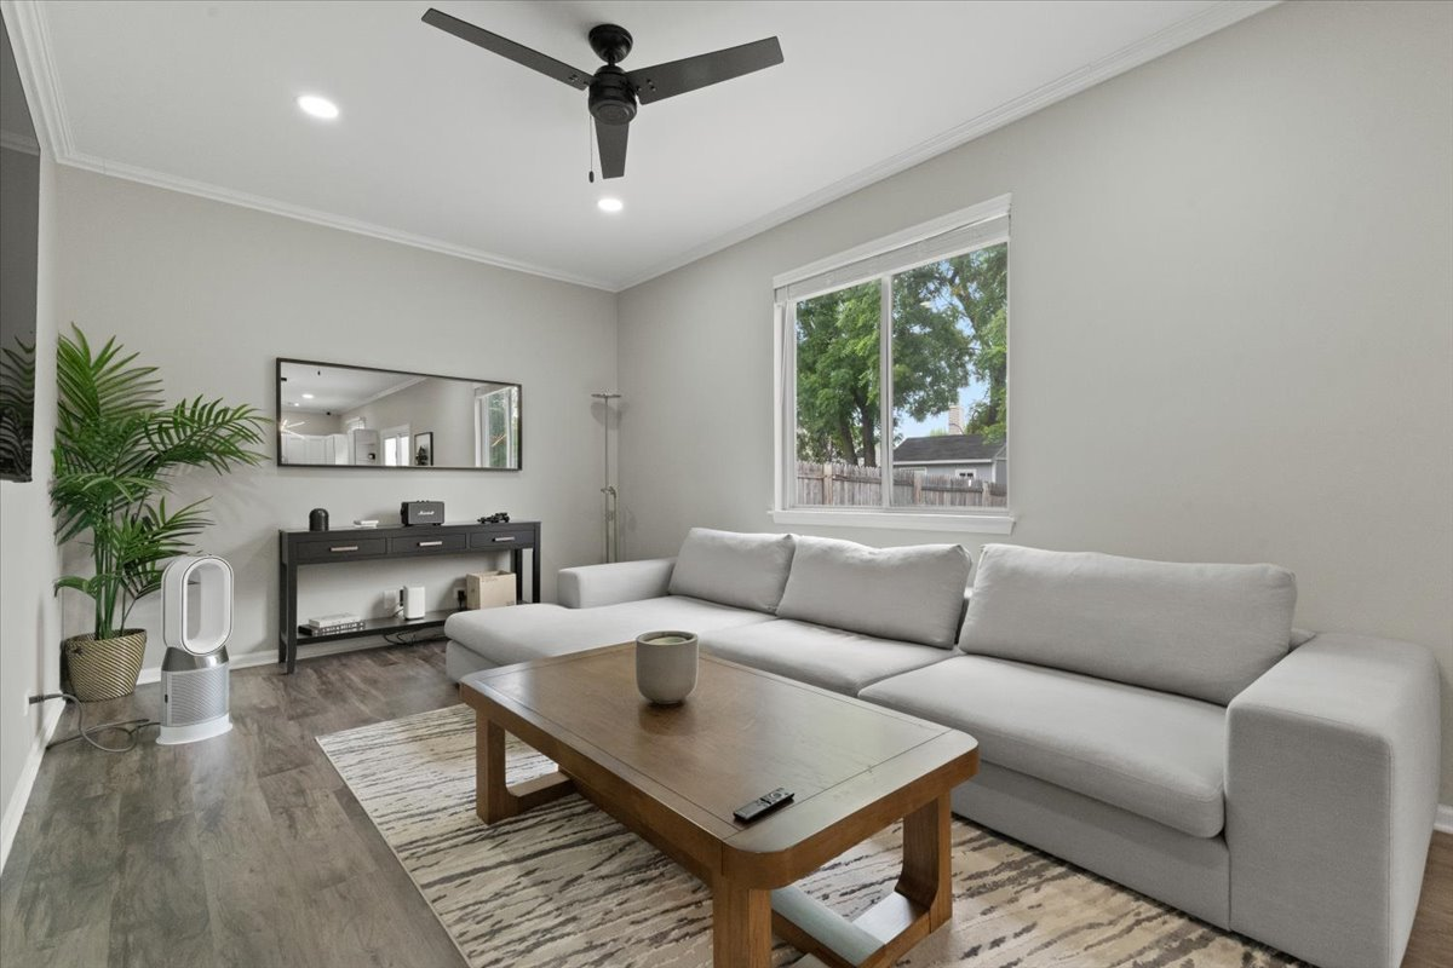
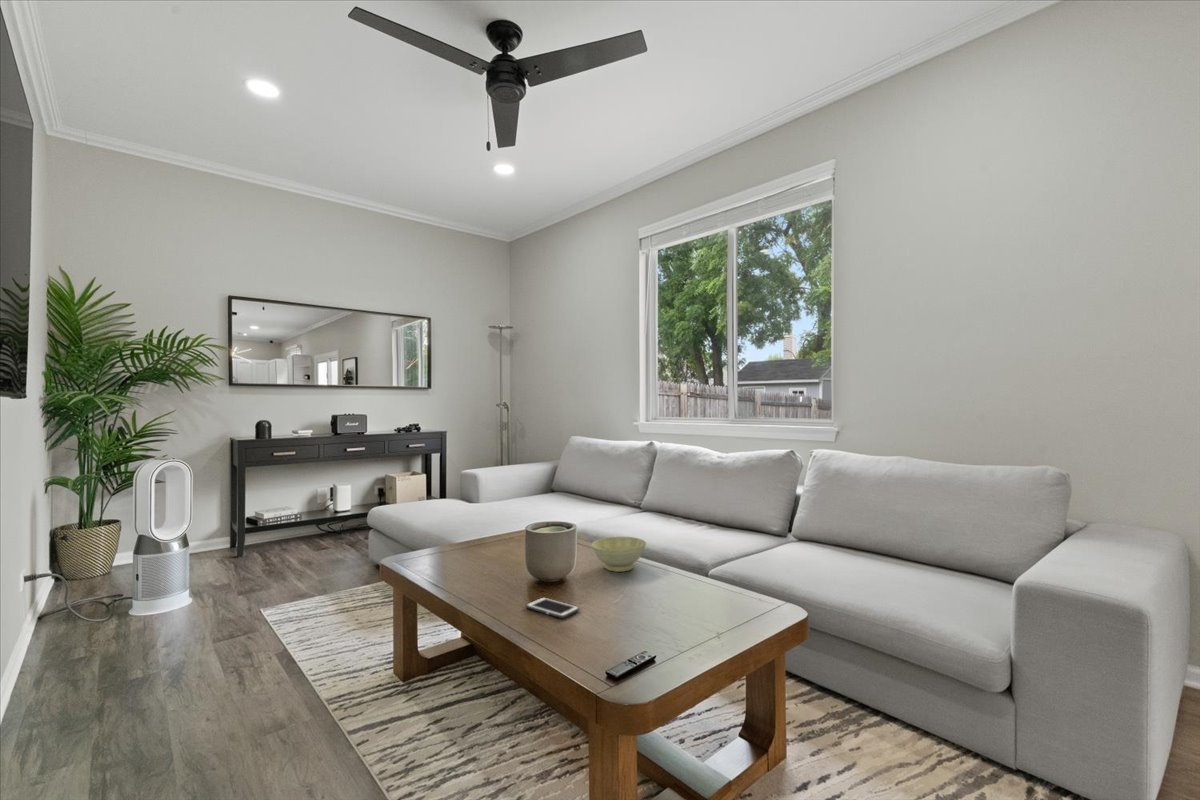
+ bowl (619, 555)
+ cell phone (552, 607)
